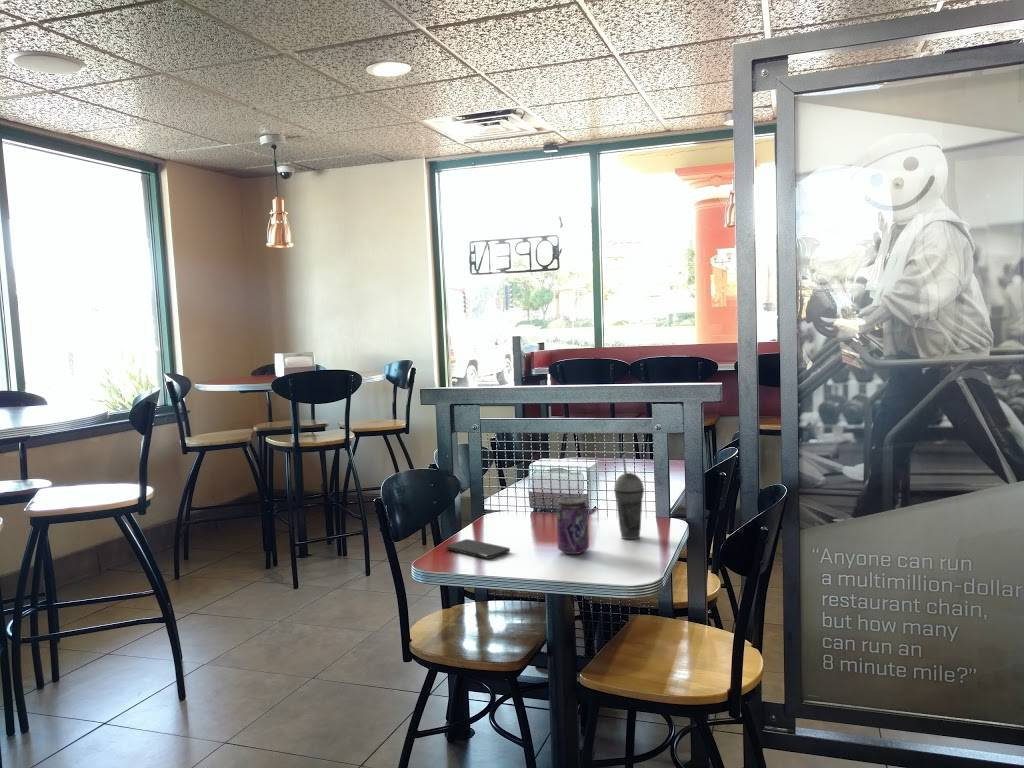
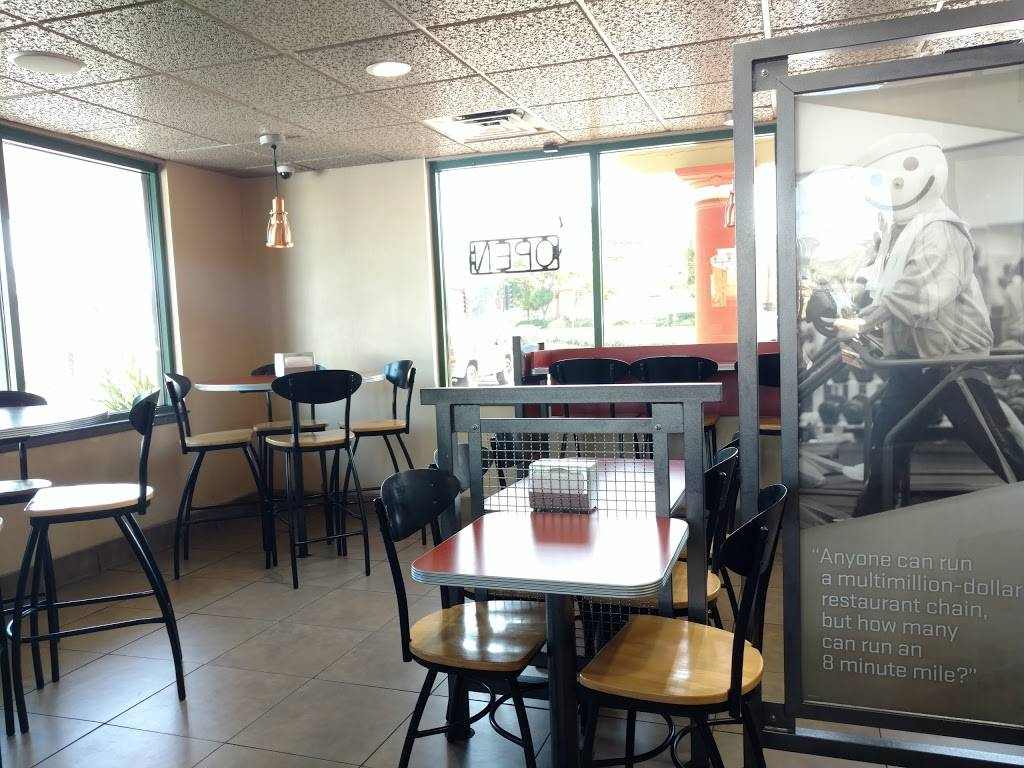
- beverage cup (629, 496)
- beverage can (572, 525)
- smartphone (477, 548)
